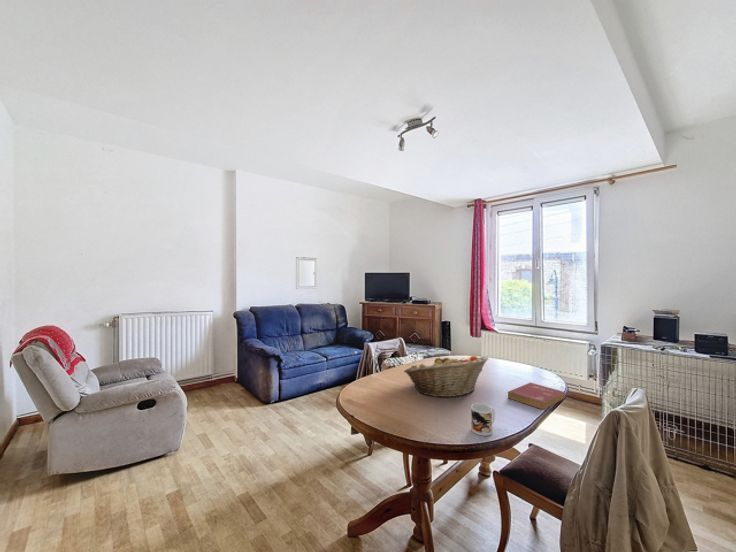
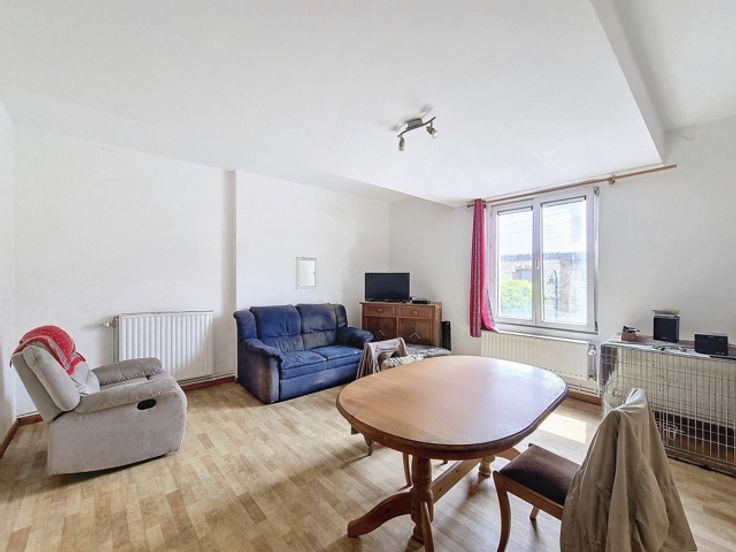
- book (536, 395)
- fruit basket (446, 371)
- mug (484, 418)
